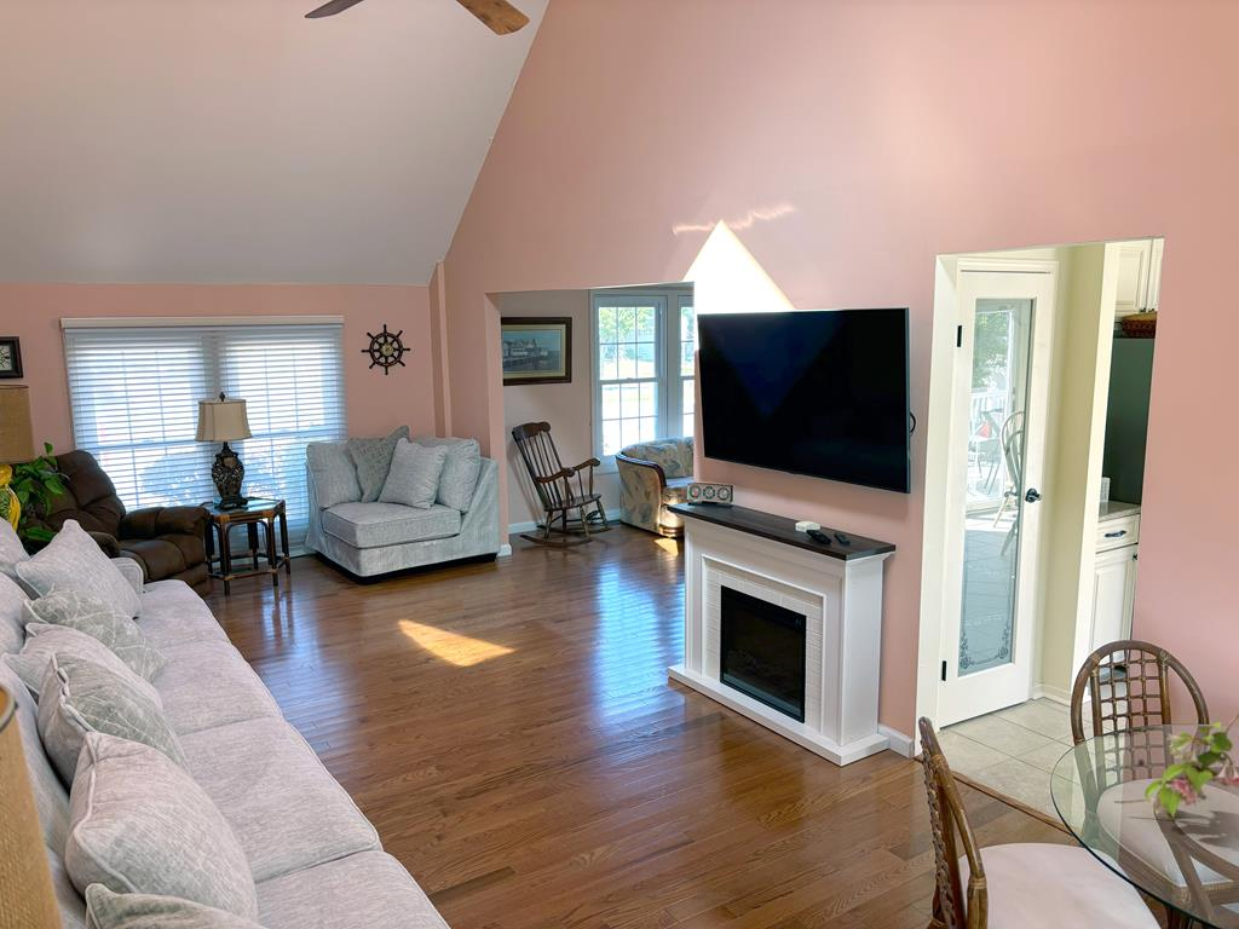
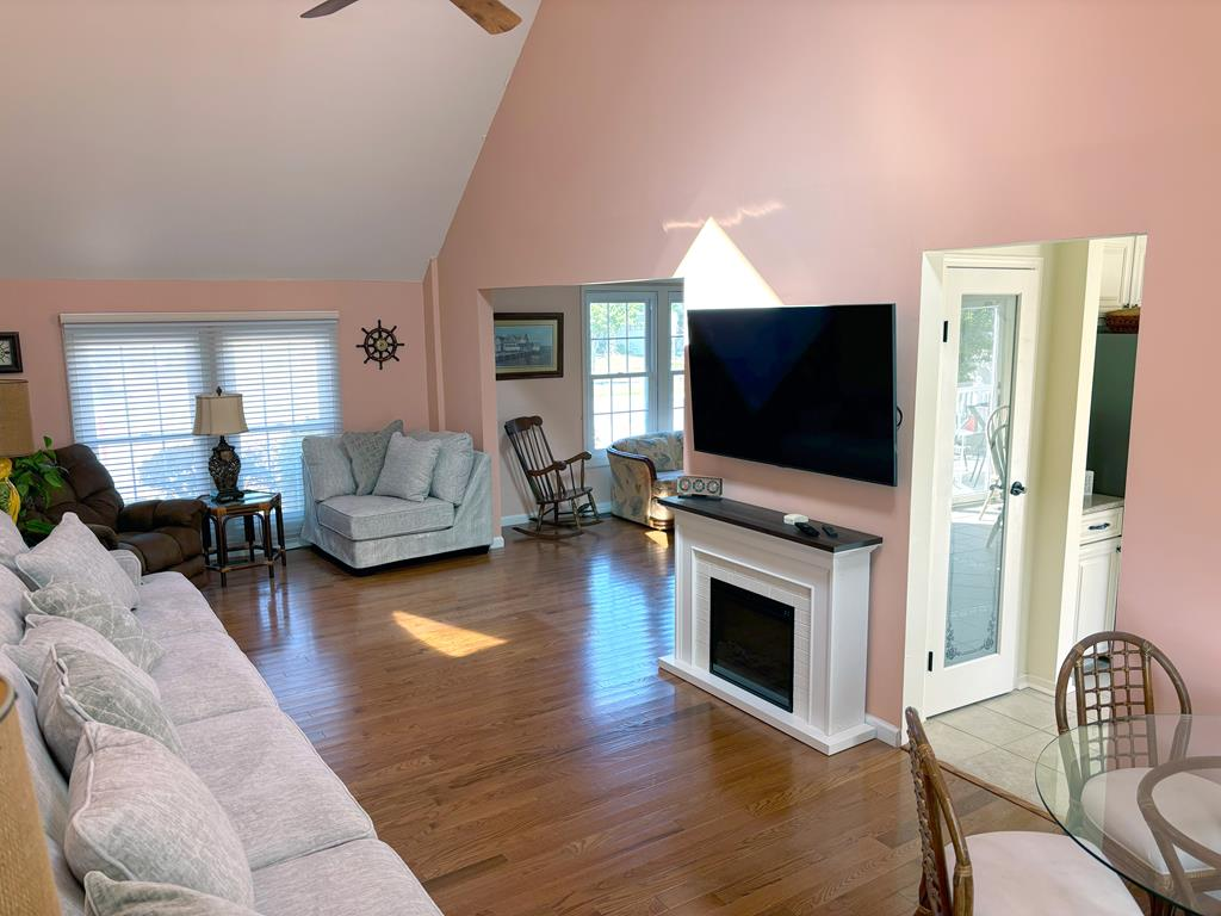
- plant (1180, 764)
